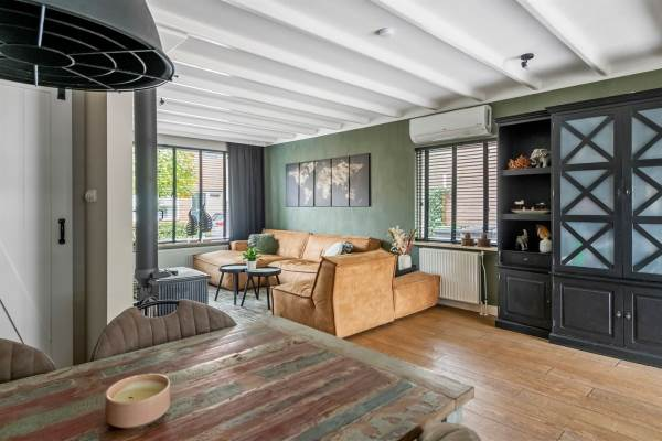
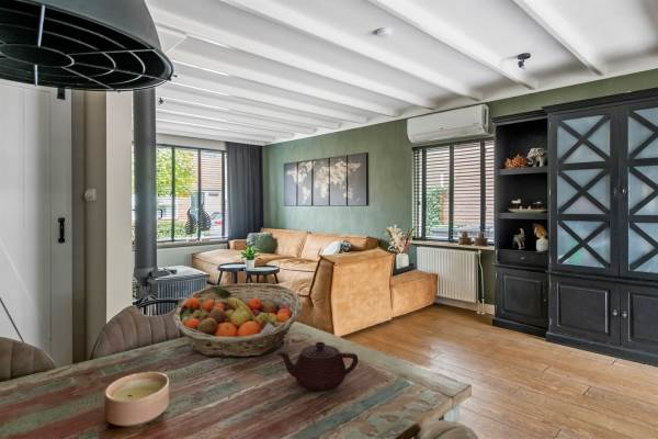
+ teapot (317, 362)
+ fruit basket (239, 317)
